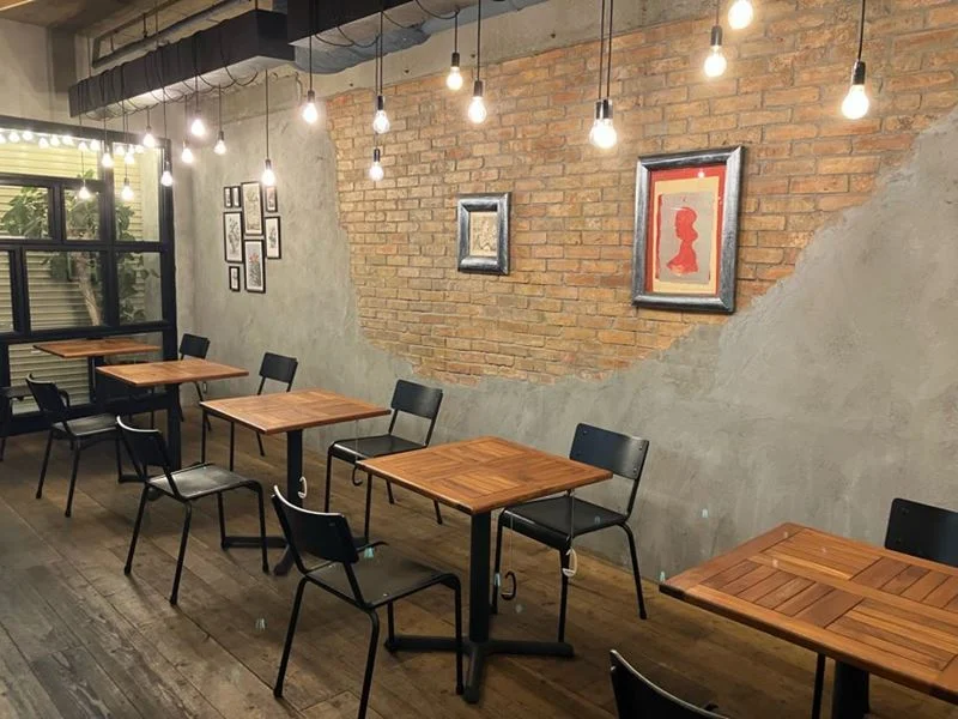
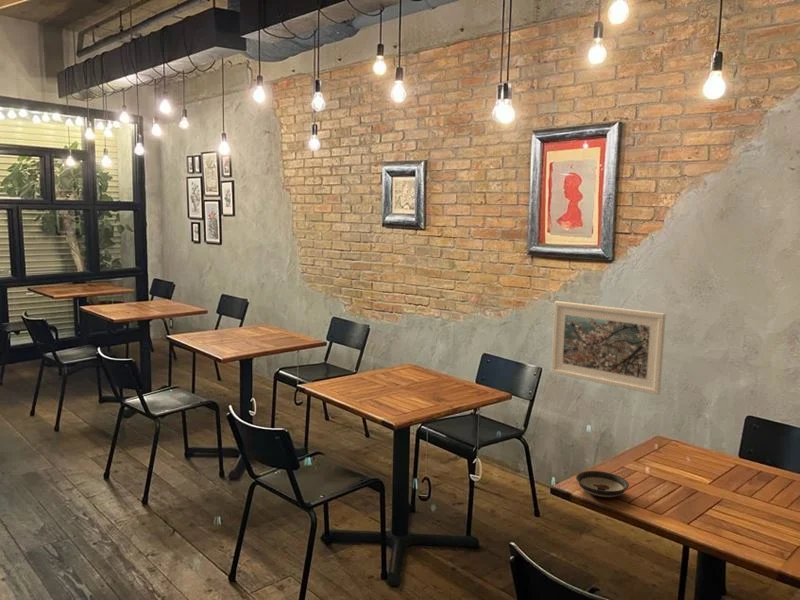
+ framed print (604, 345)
+ saucer (601, 486)
